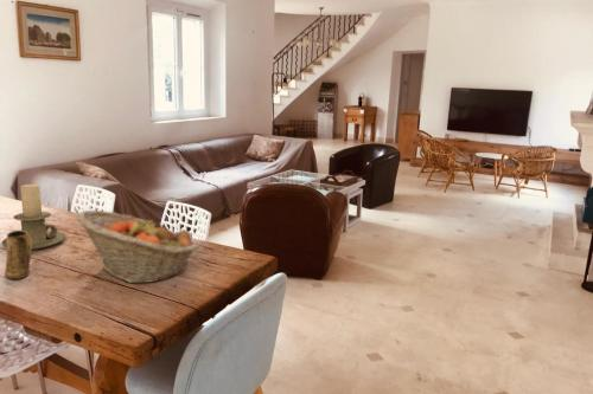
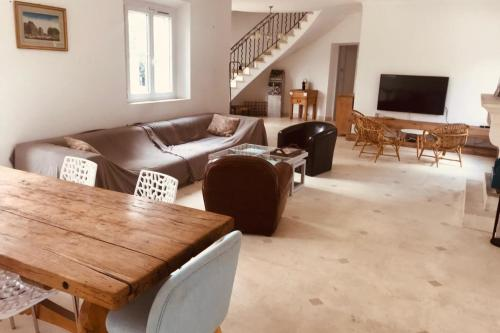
- candle holder (32, 214)
- mug (18, 256)
- fruit basket (138, 240)
